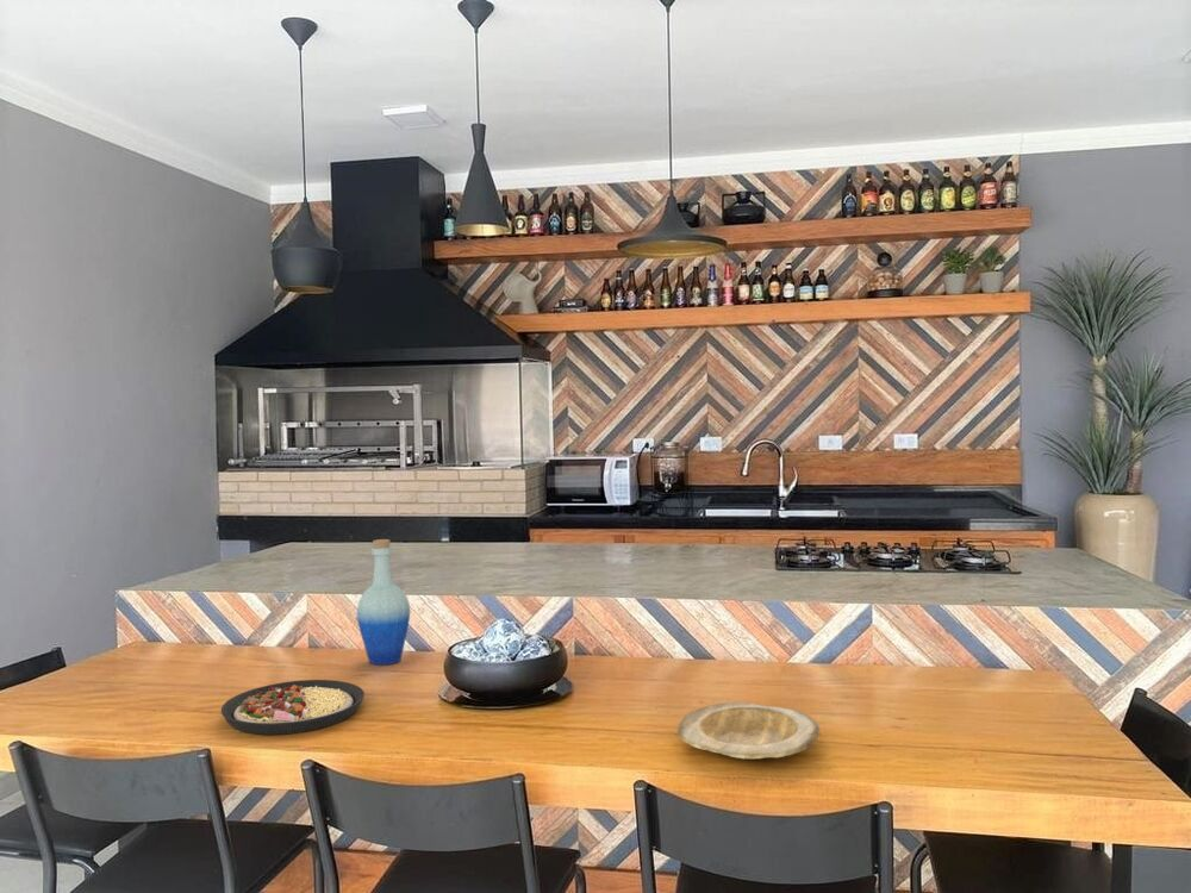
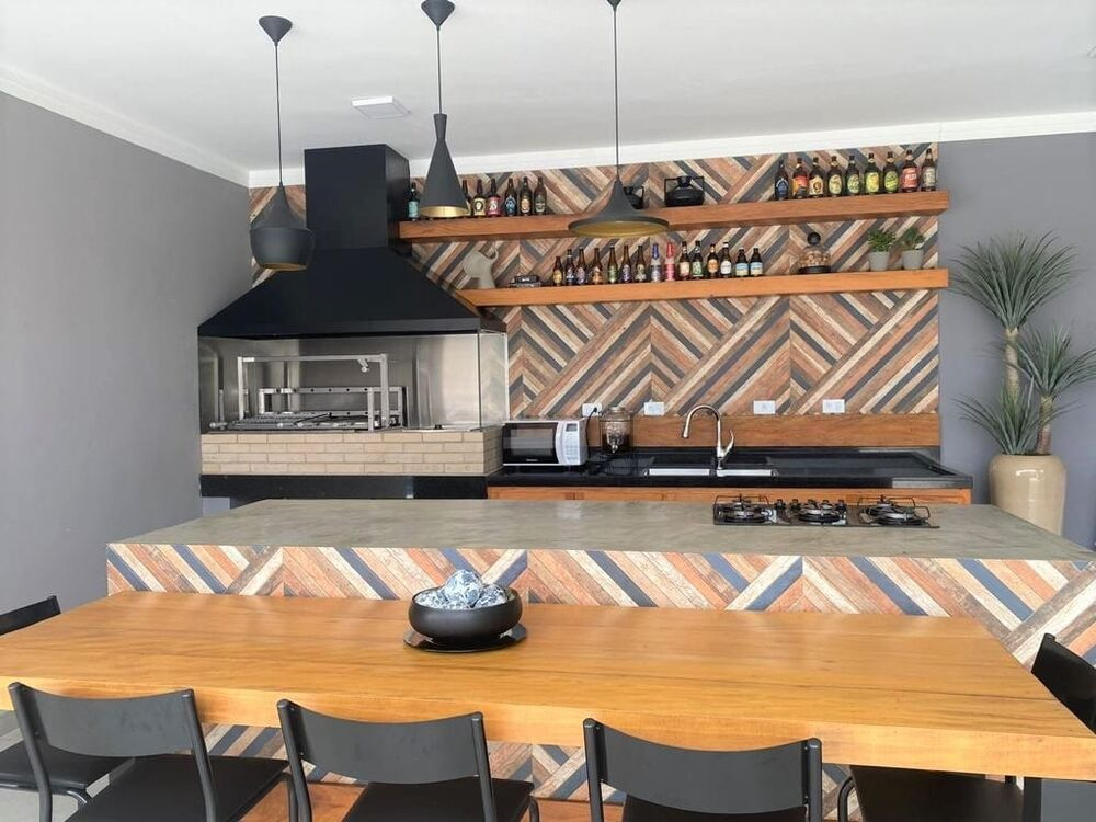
- plate (294, 702)
- plate (746, 735)
- bottle (382, 600)
